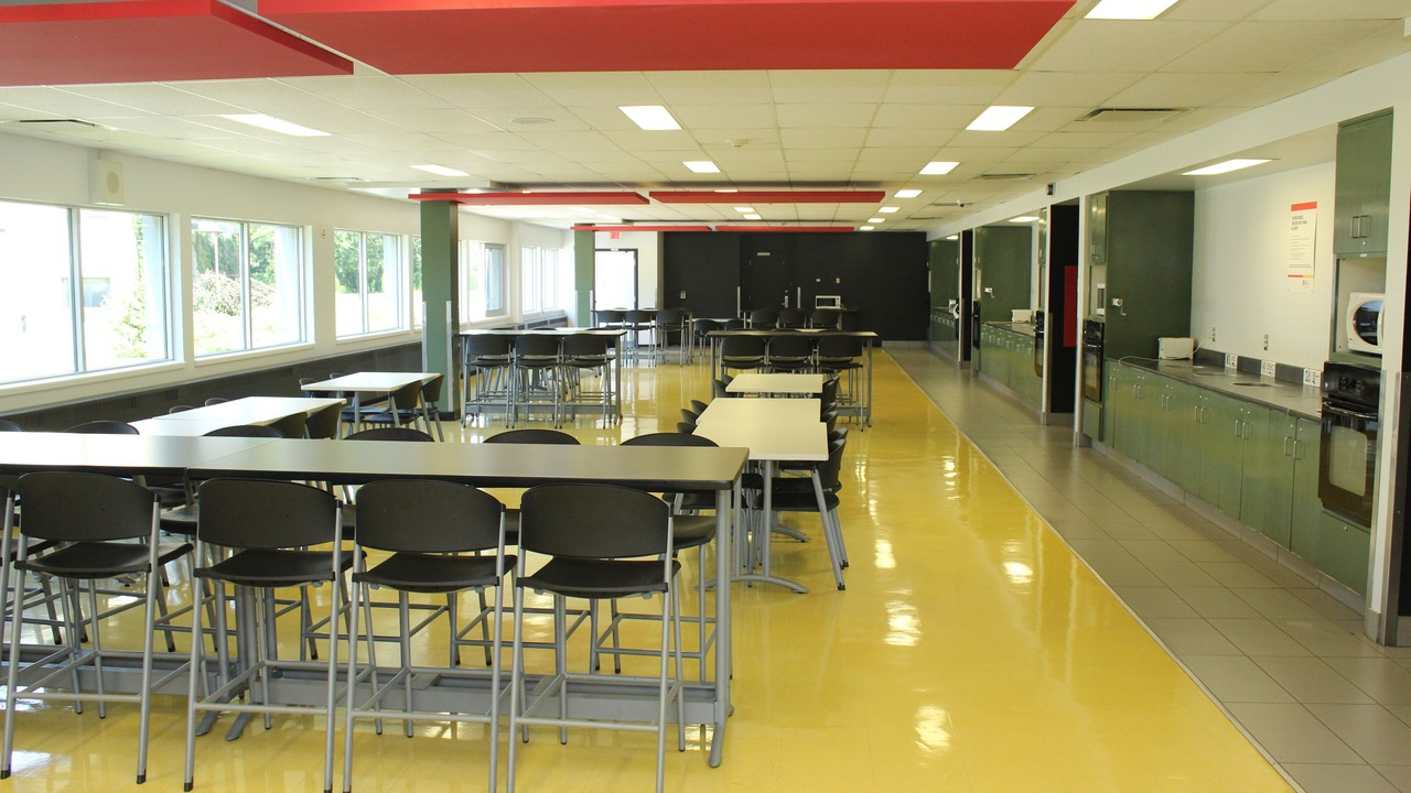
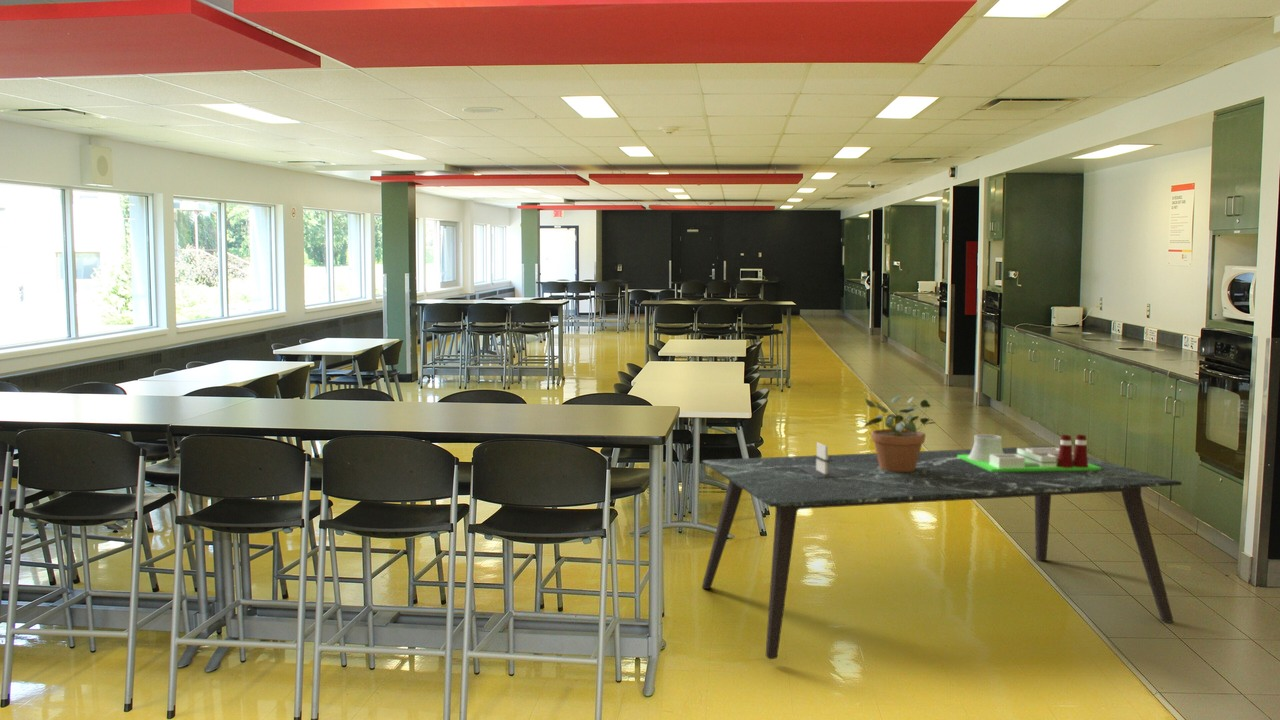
+ potted plant (894, 433)
+ architectural model (1027, 448)
+ dining table (927, 501)
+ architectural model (823, 457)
